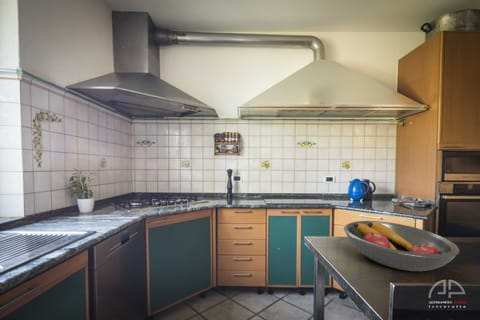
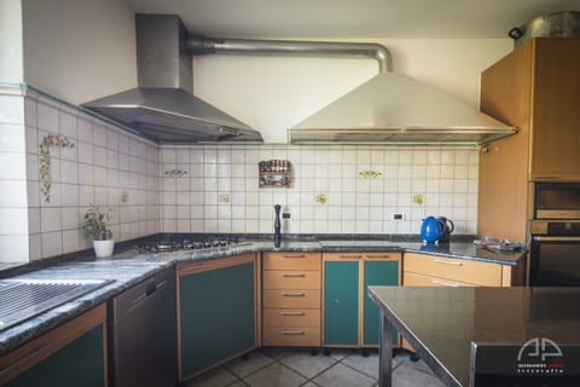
- fruit bowl (394, 243)
